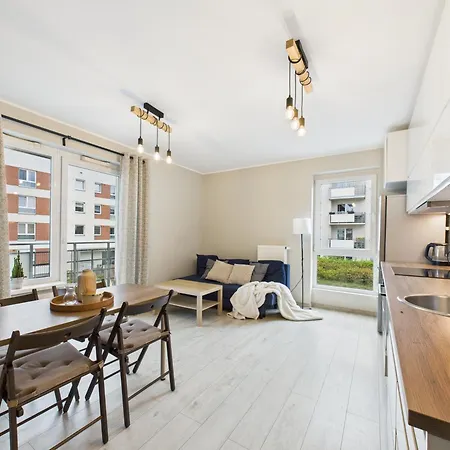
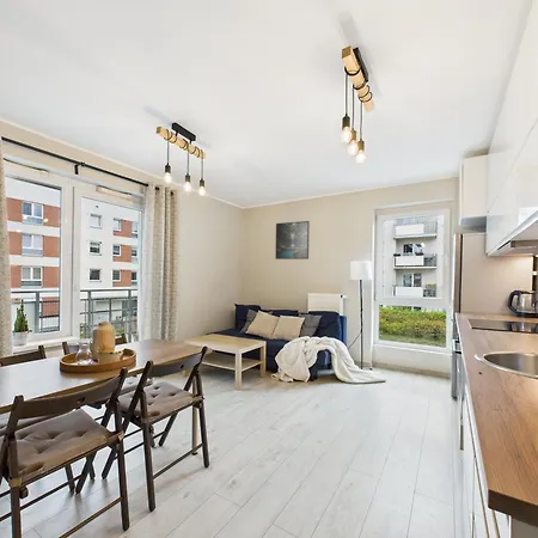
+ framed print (292, 240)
